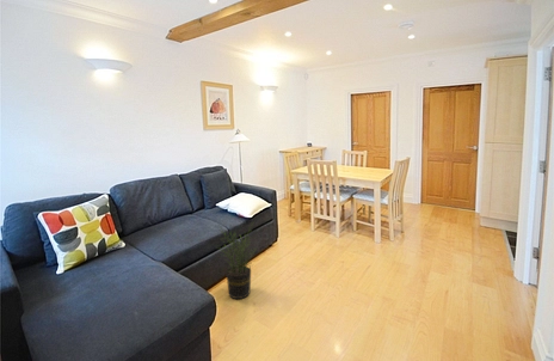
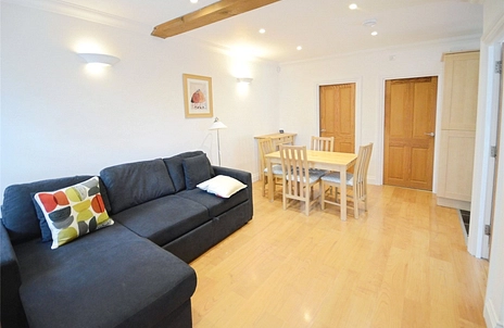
- potted plant (235, 259)
